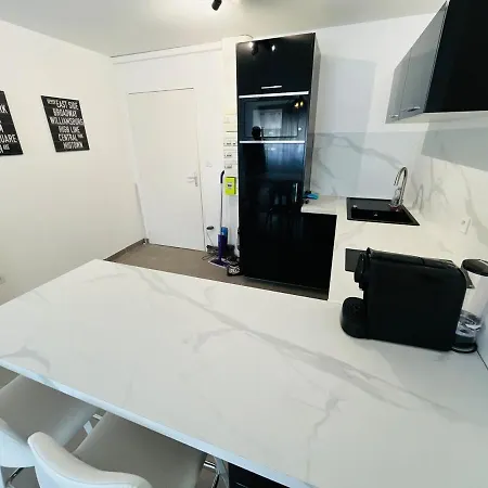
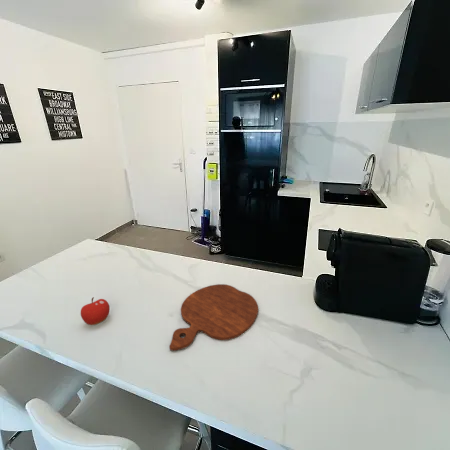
+ cutting board (210, 315)
+ fruit (95, 311)
